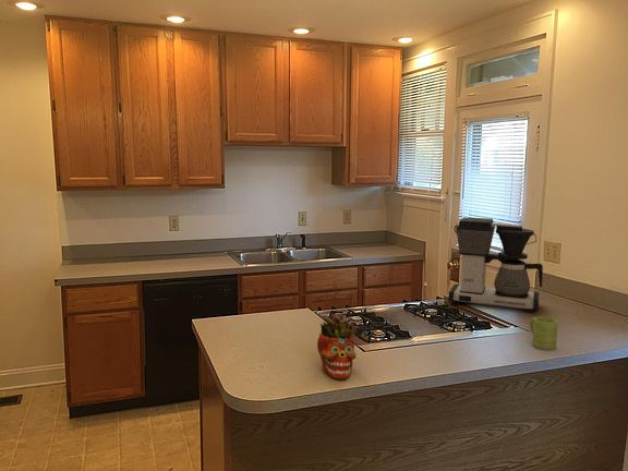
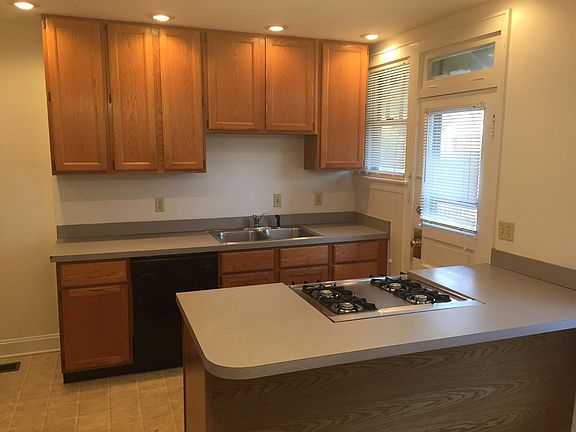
- mug (541, 330)
- succulent planter (338, 342)
- coffee maker (498, 259)
